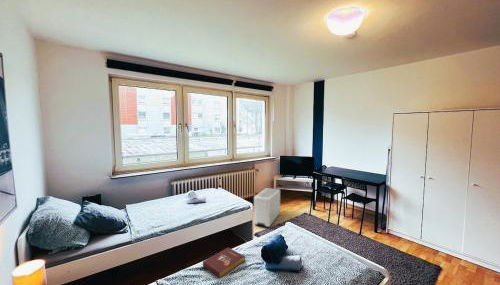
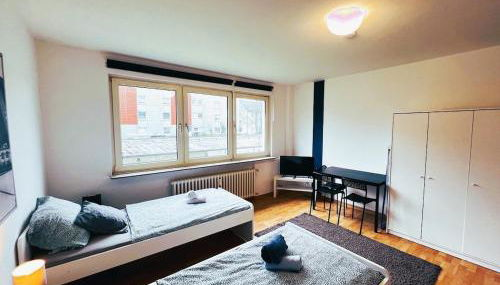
- book (224, 261)
- air purifier (267, 206)
